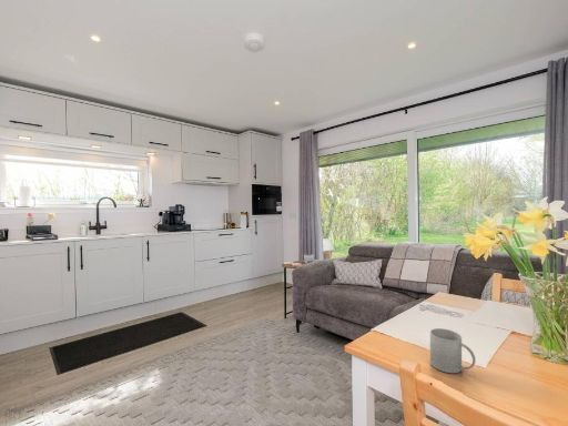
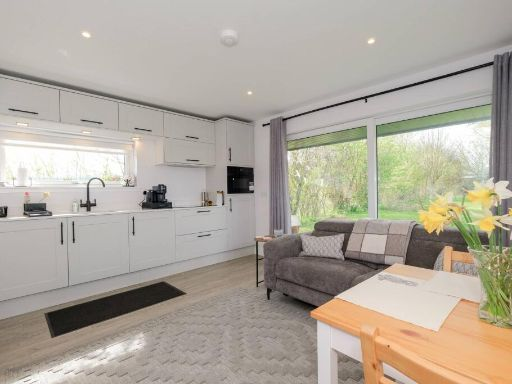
- mug (452, 352)
